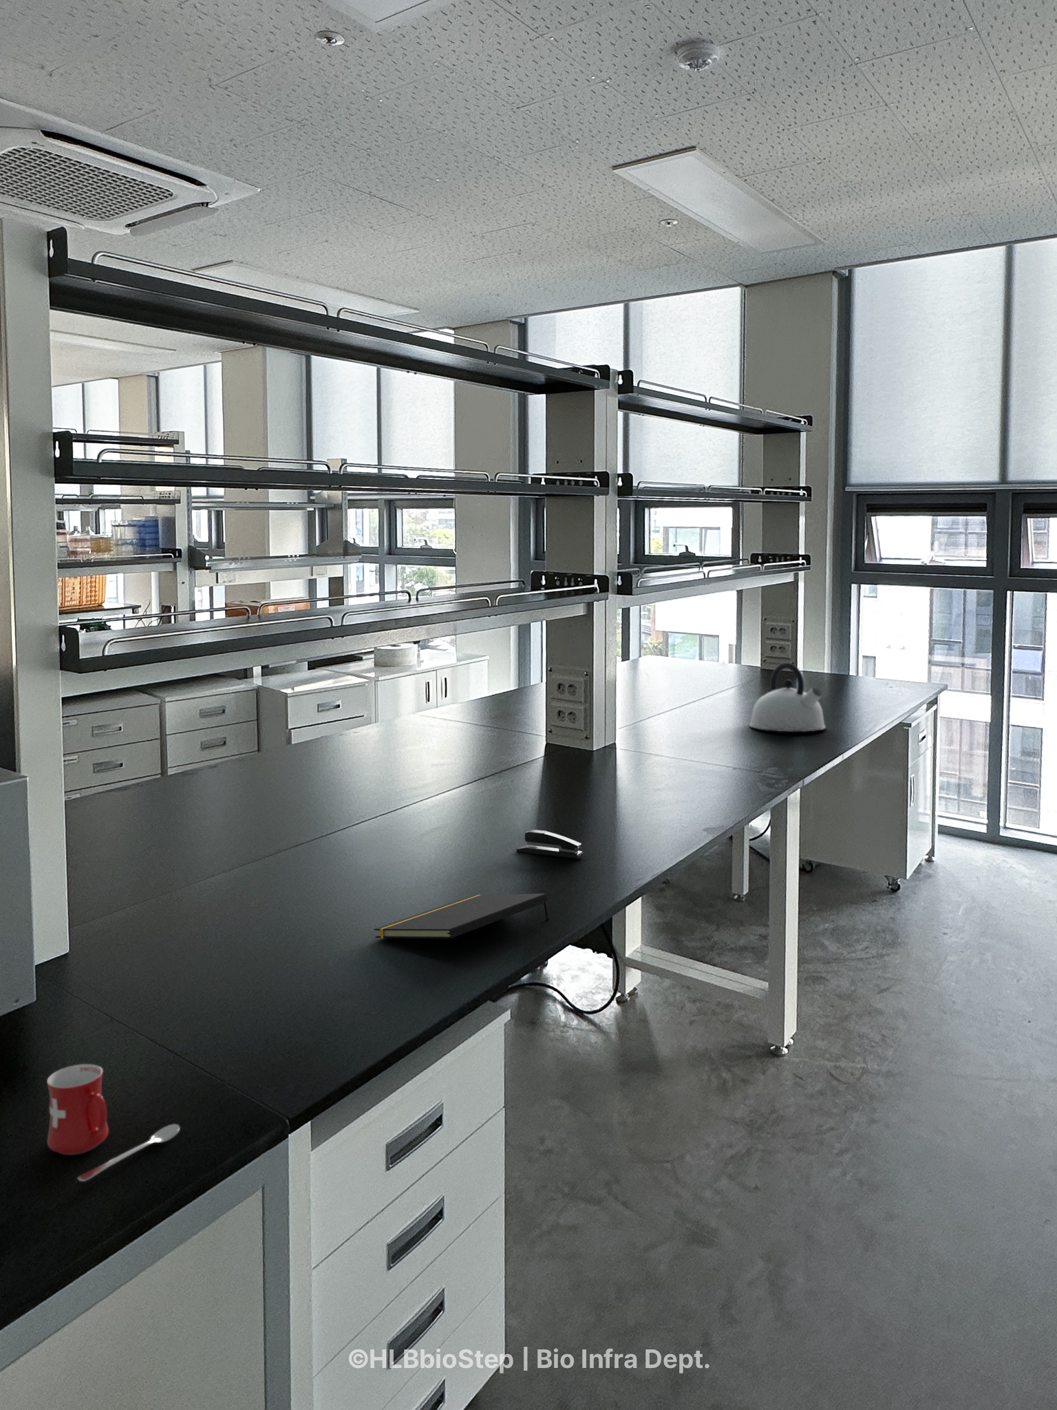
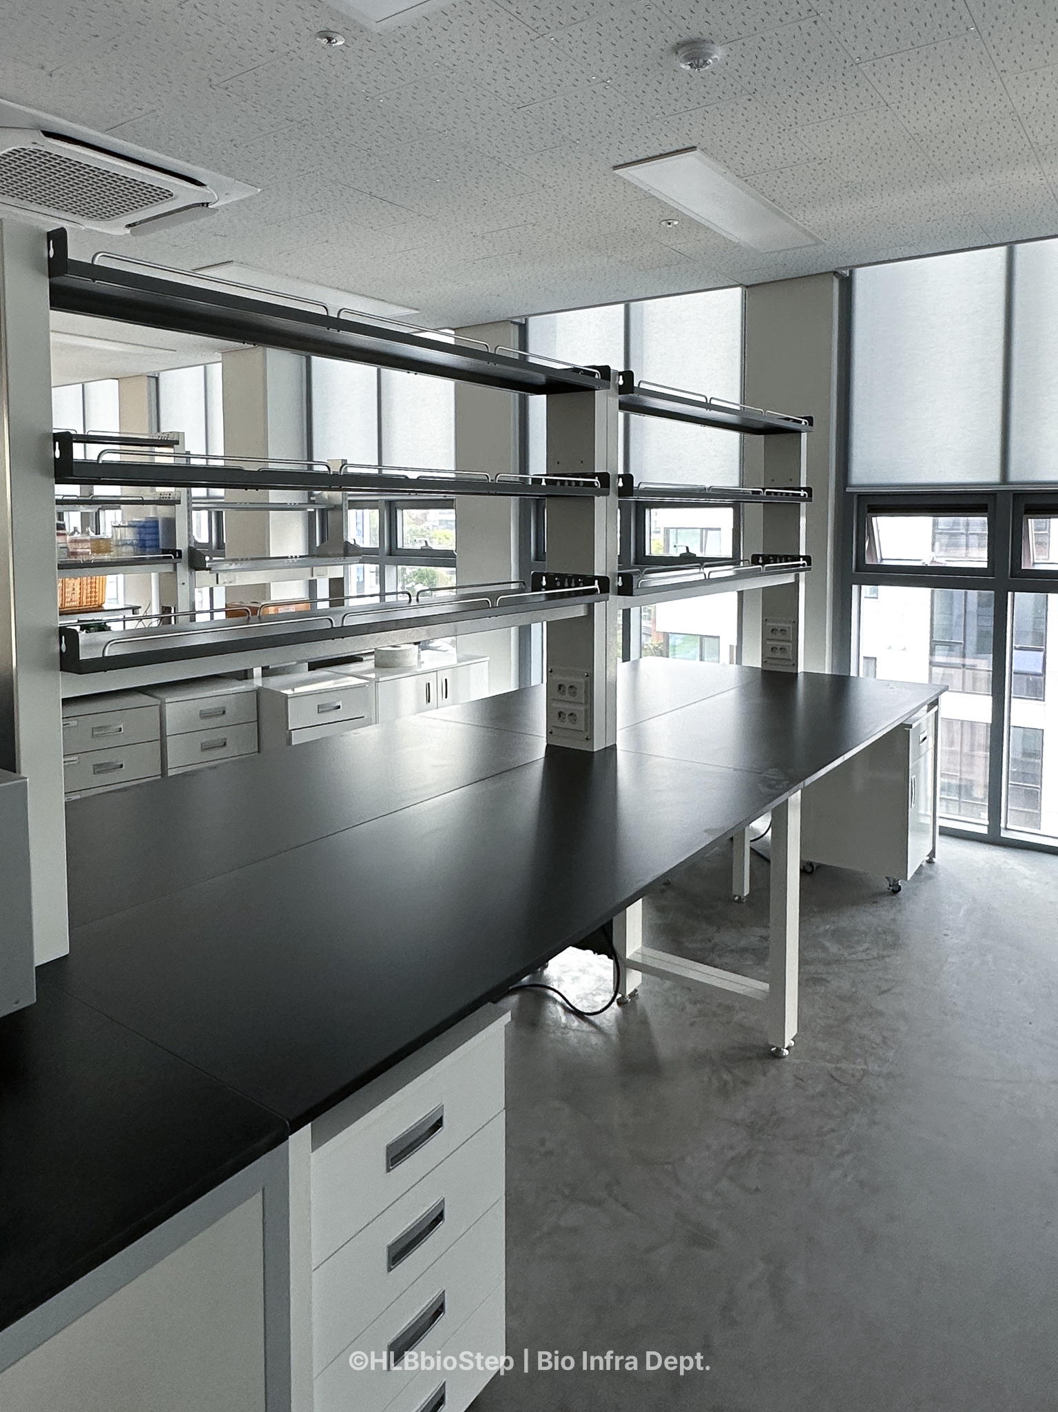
- notepad (462, 915)
- mug (102, 1111)
- stapler (550, 843)
- kettle (791, 695)
